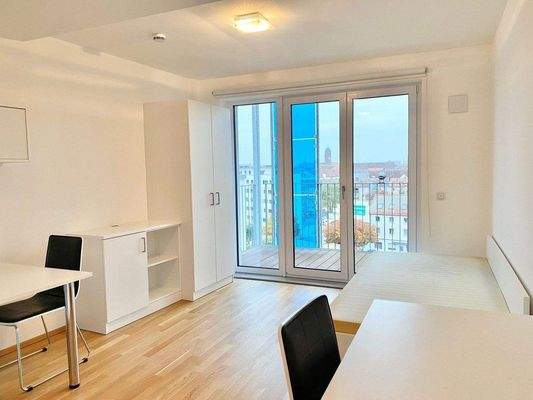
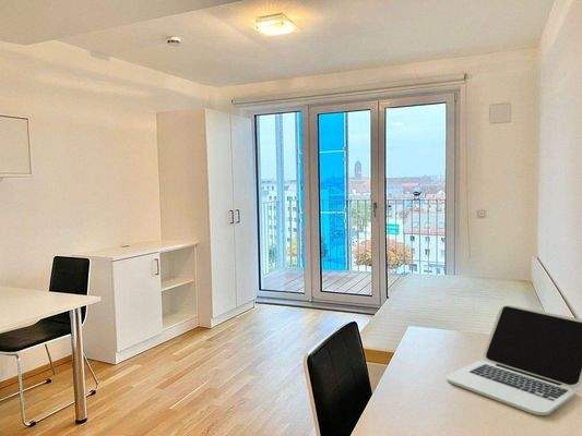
+ laptop (519, 351)
